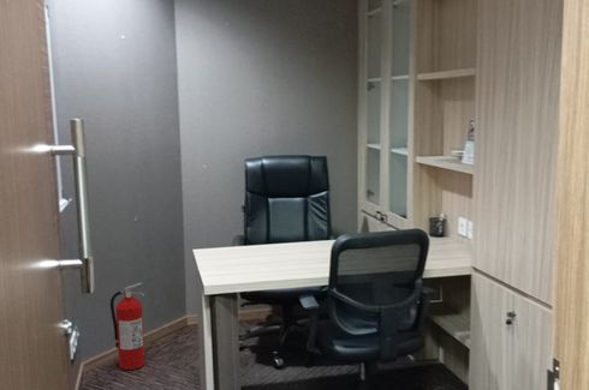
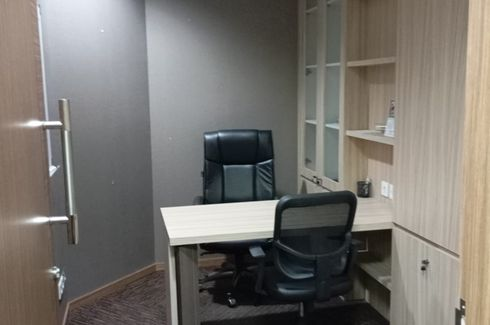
- fire extinguisher (129, 324)
